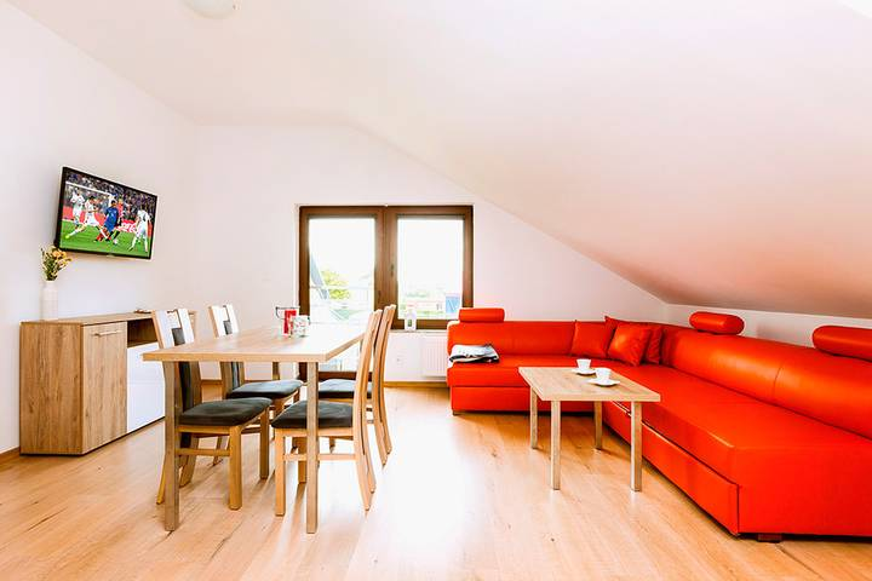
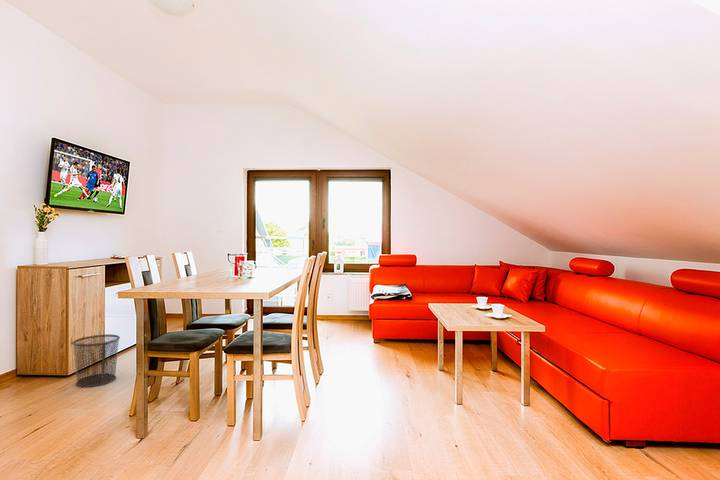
+ waste bin (96, 359)
